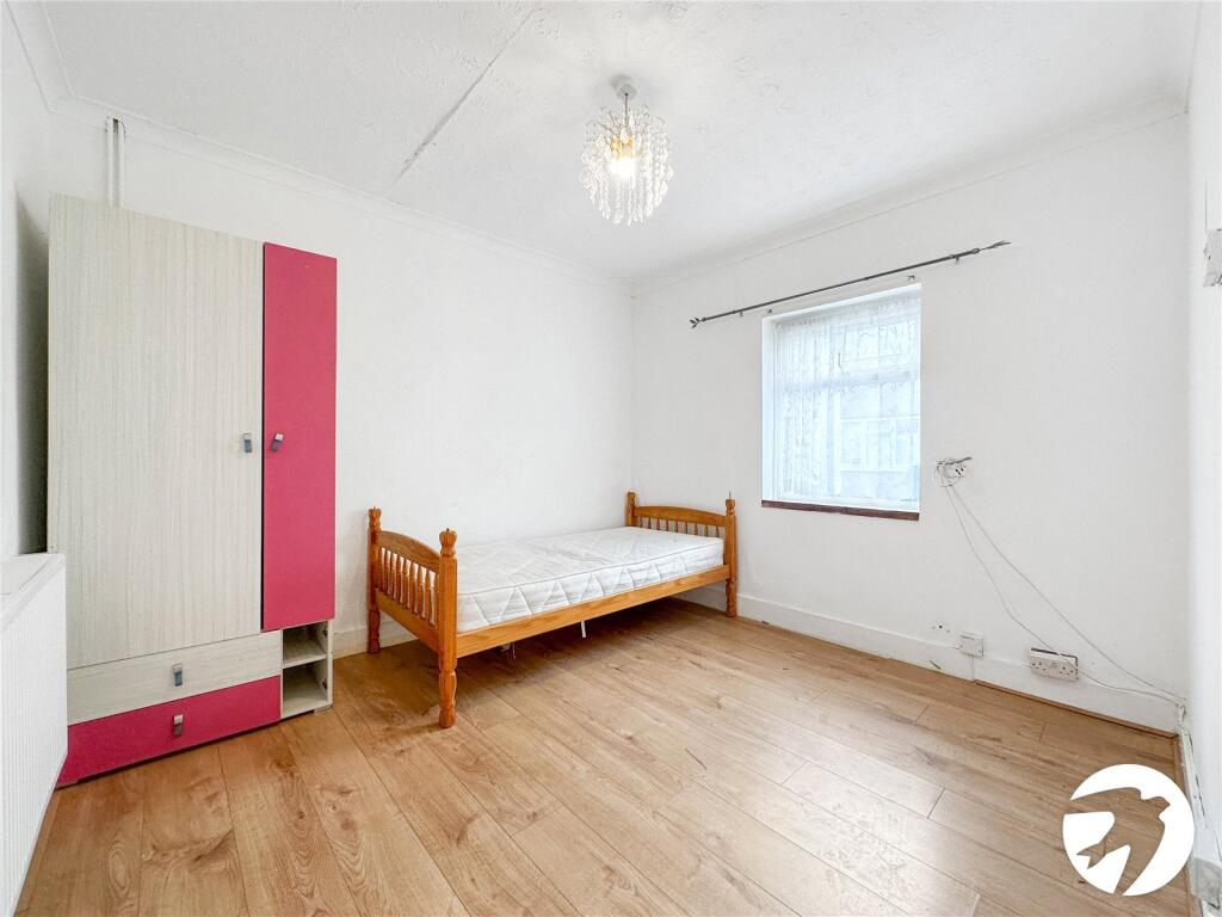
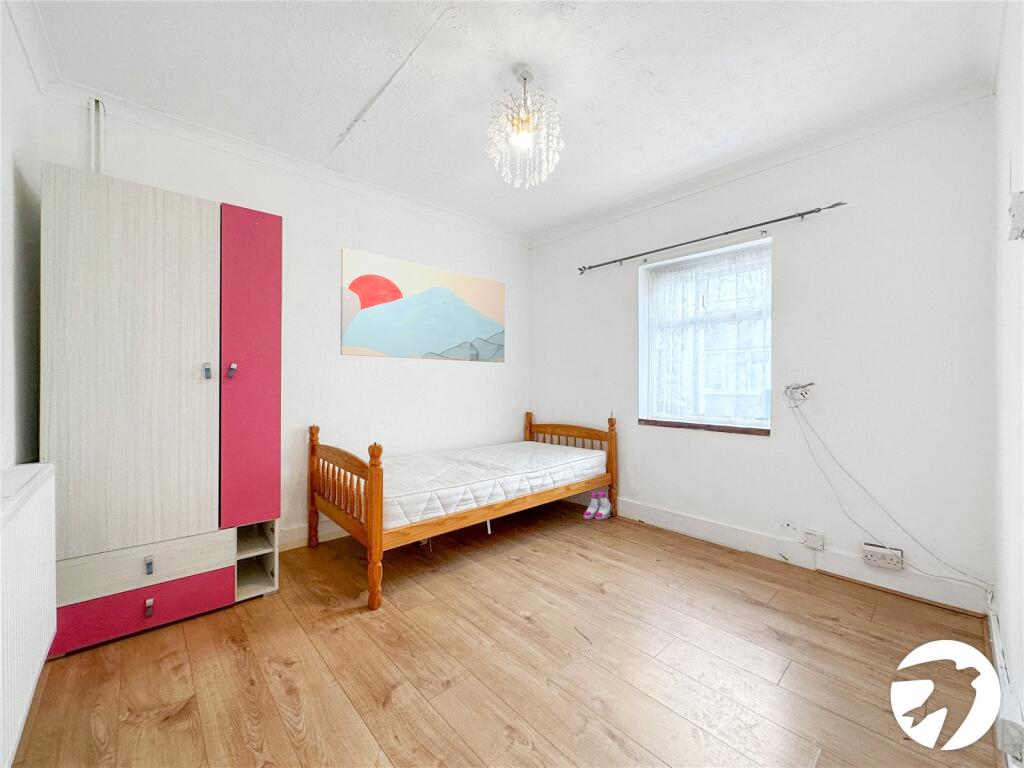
+ wall art (434, 313)
+ boots (597, 503)
